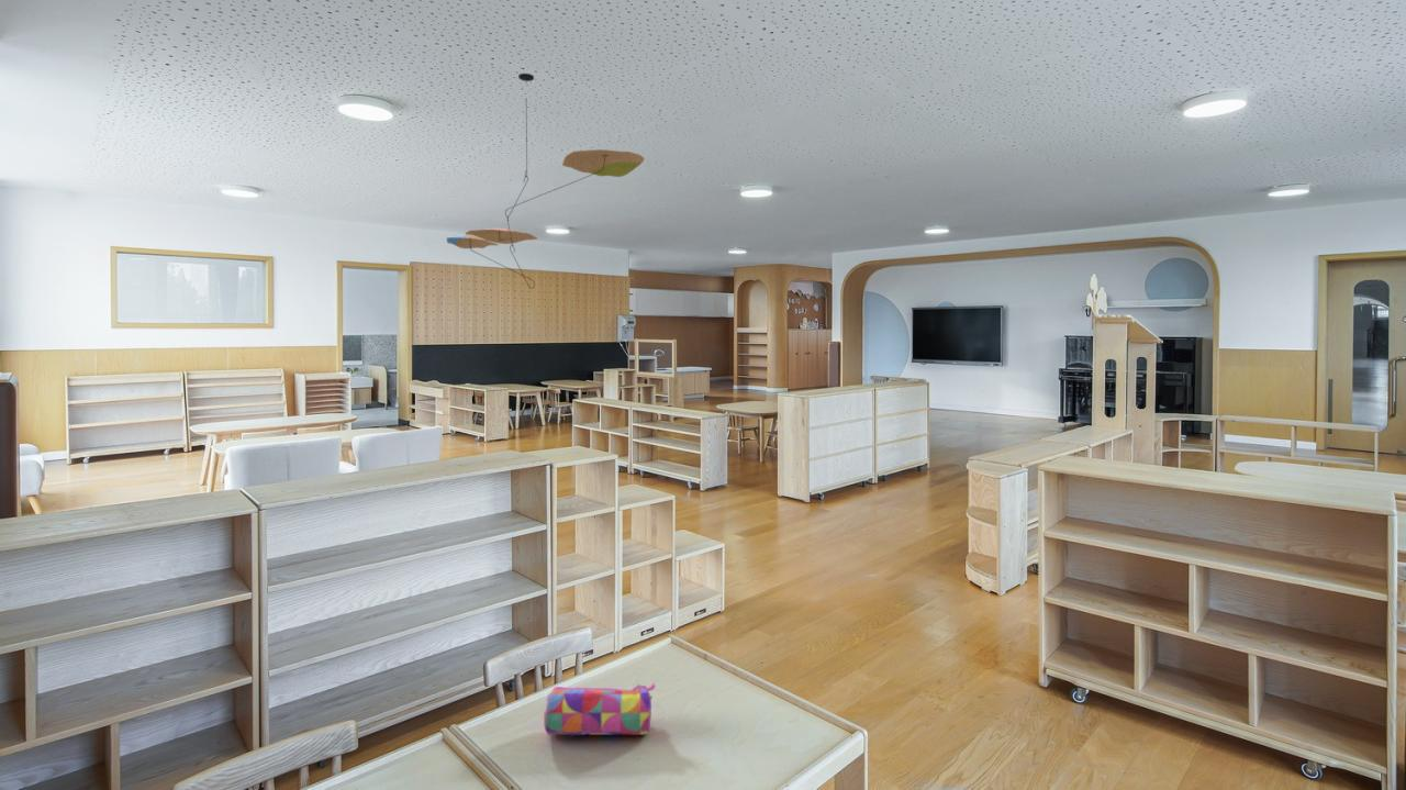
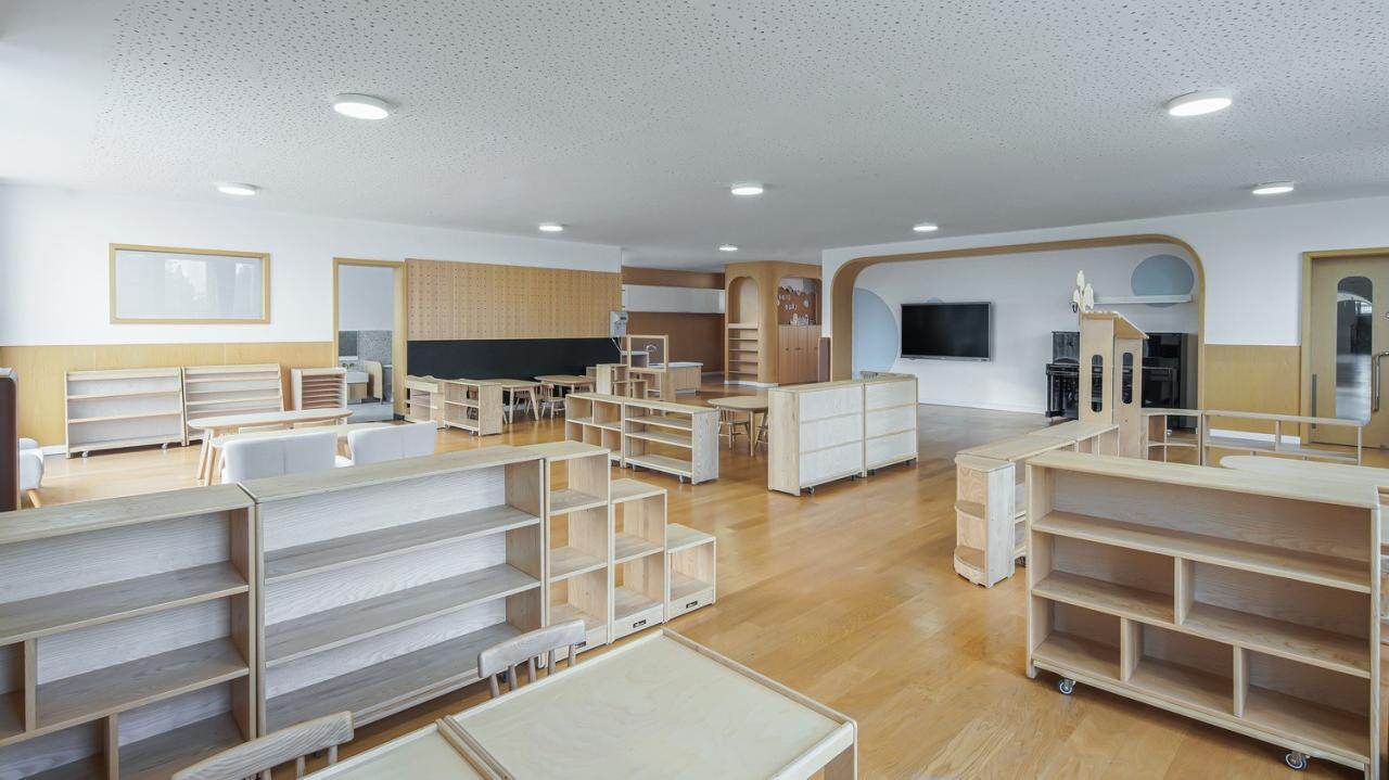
- pencil case (600, 709)
- ceiling mobile (546, 192)
